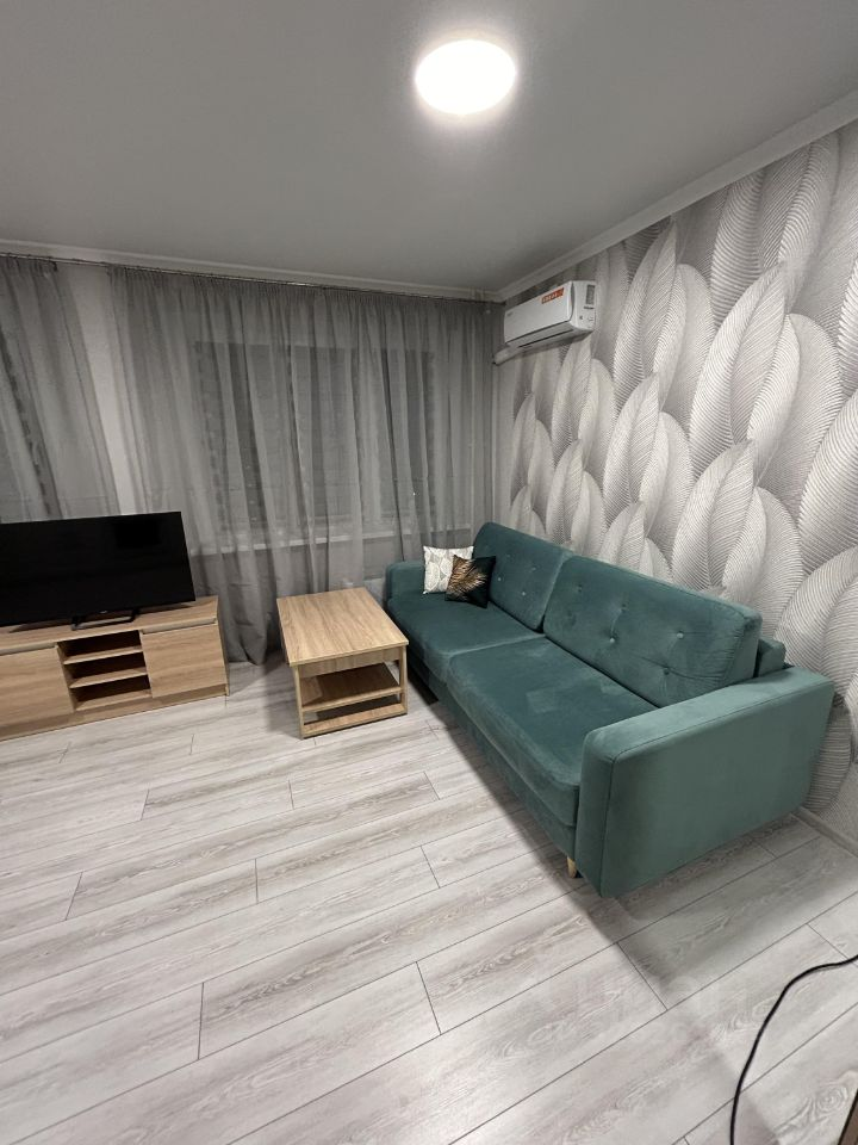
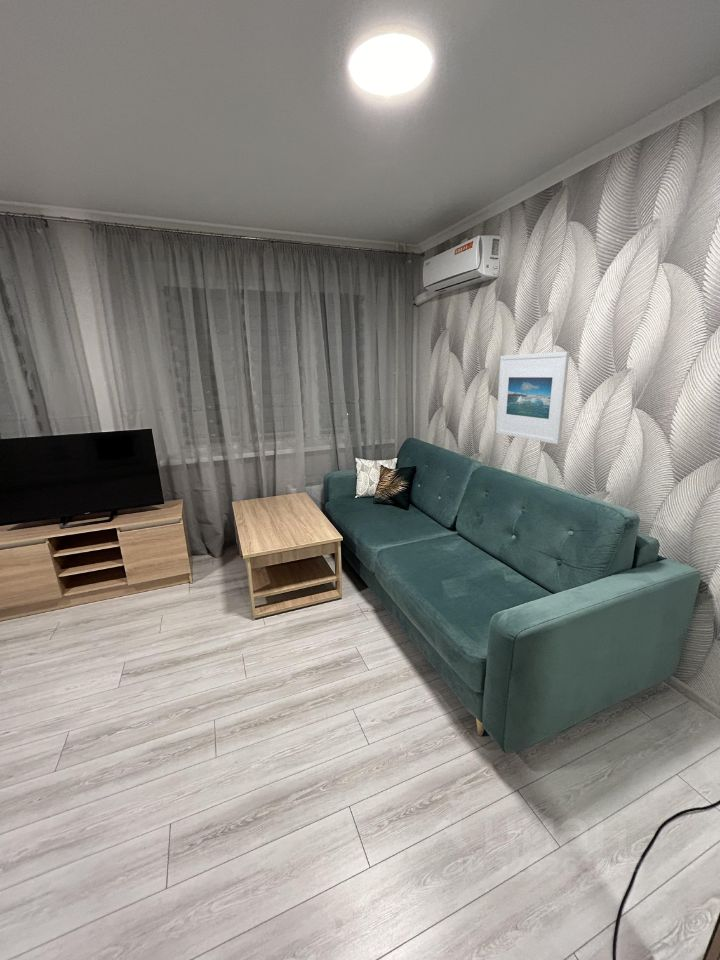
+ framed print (528, 397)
